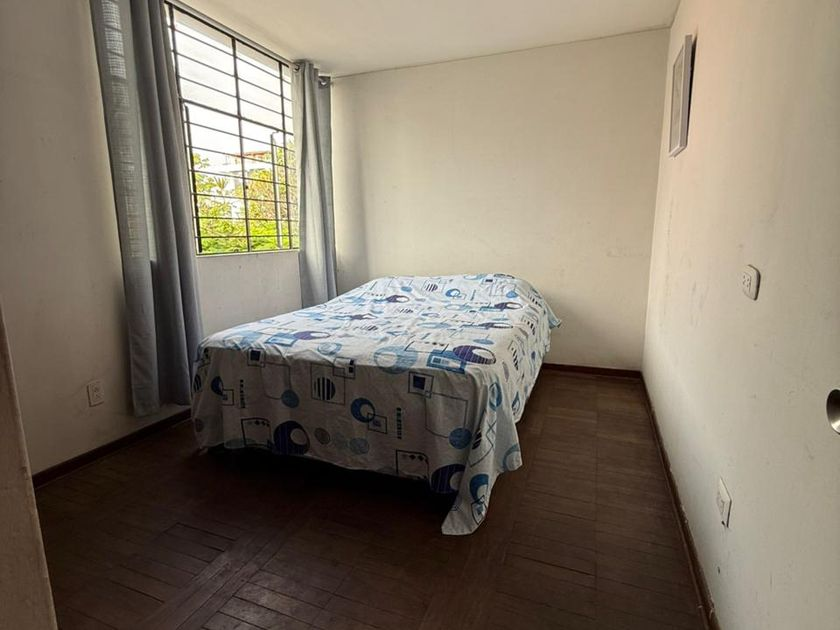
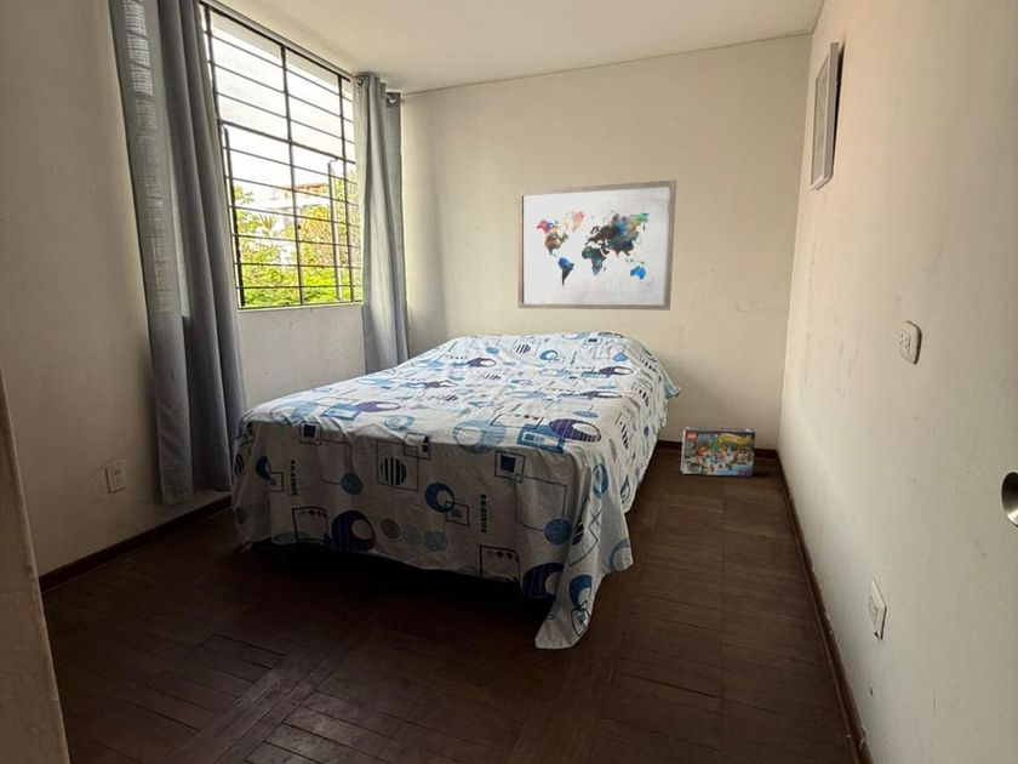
+ box (716, 451)
+ wall art (591, 249)
